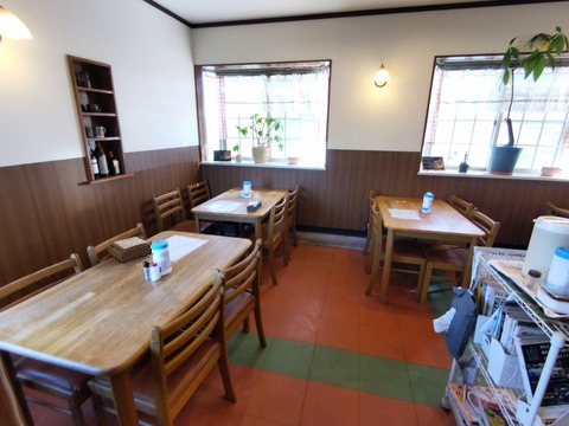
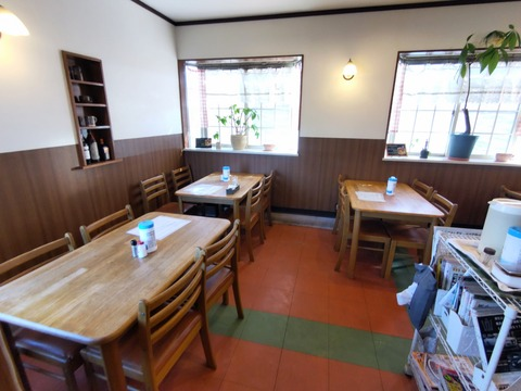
- napkin holder (130, 246)
